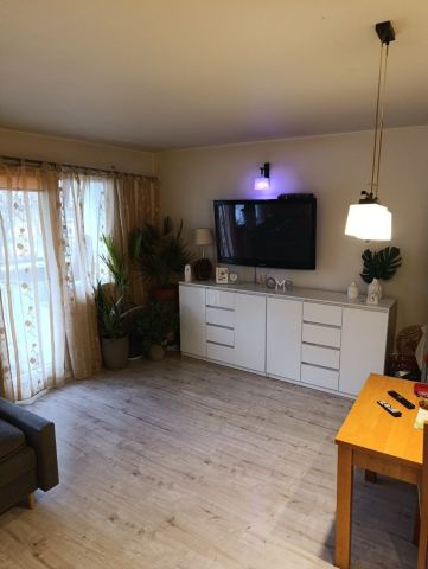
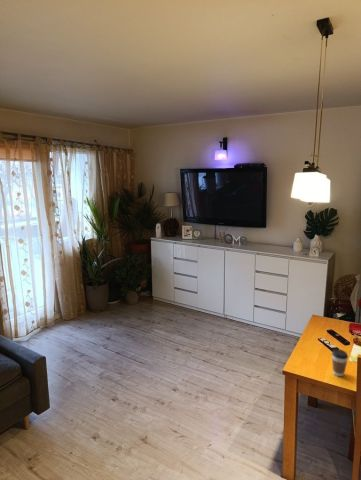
+ coffee cup (339, 363)
